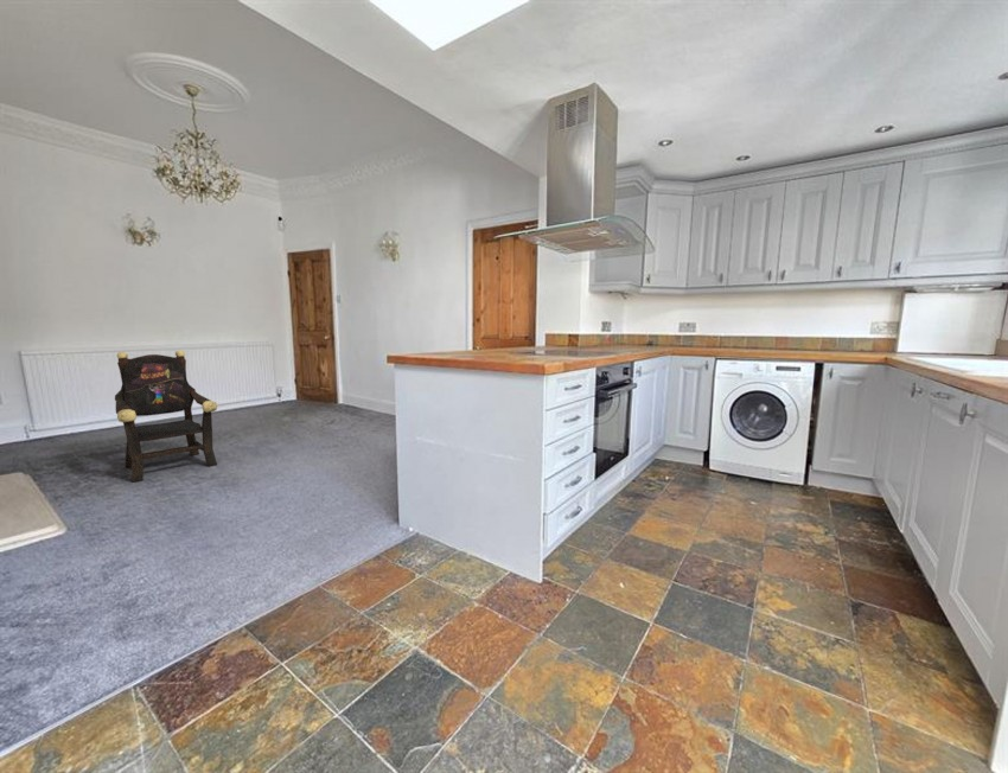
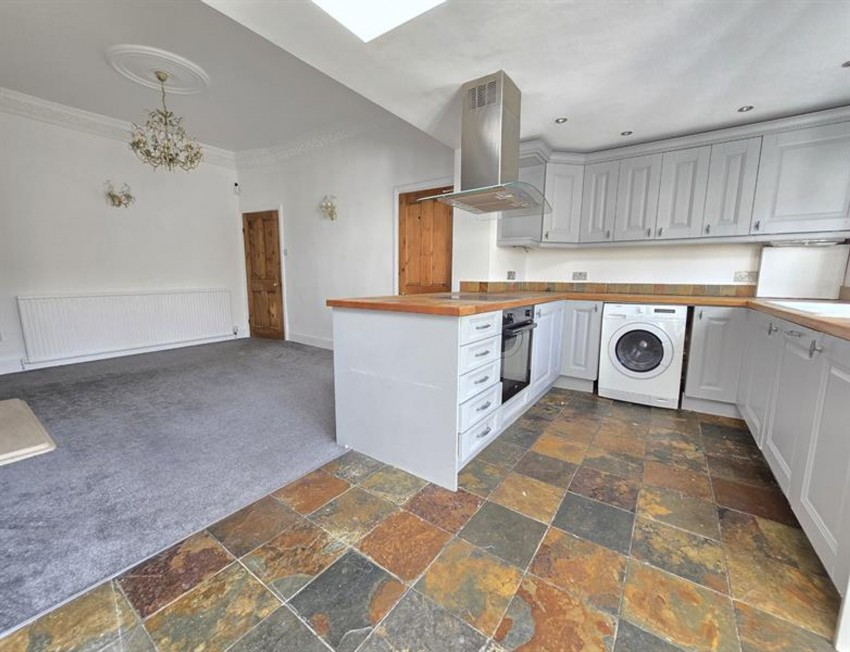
- armchair (164, 410)
